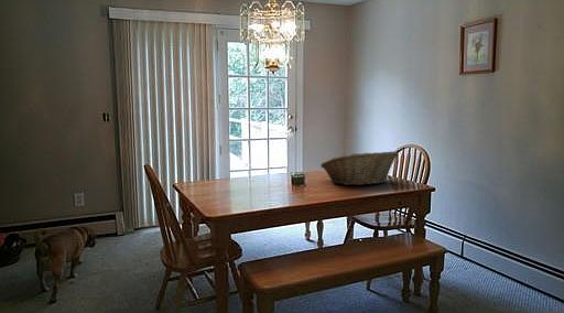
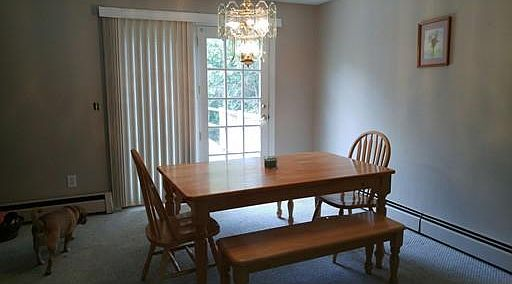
- fruit basket (359, 165)
